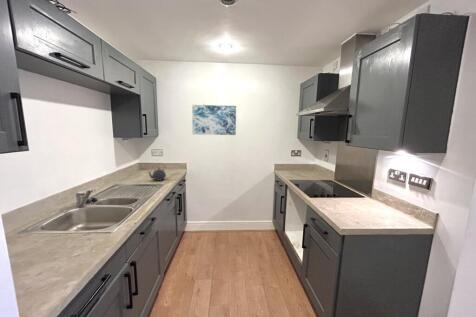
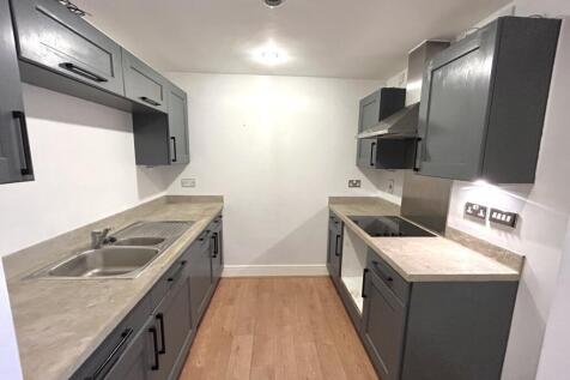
- kettle (157, 171)
- wall art (214, 120)
